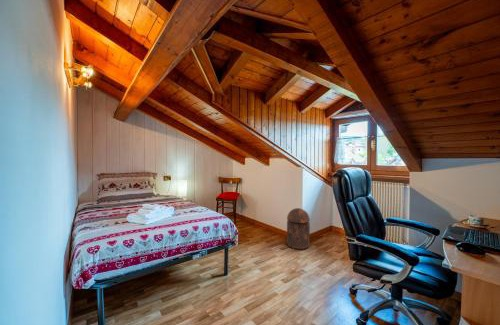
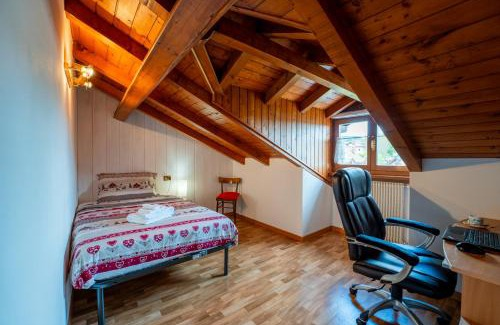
- trash can (298, 227)
